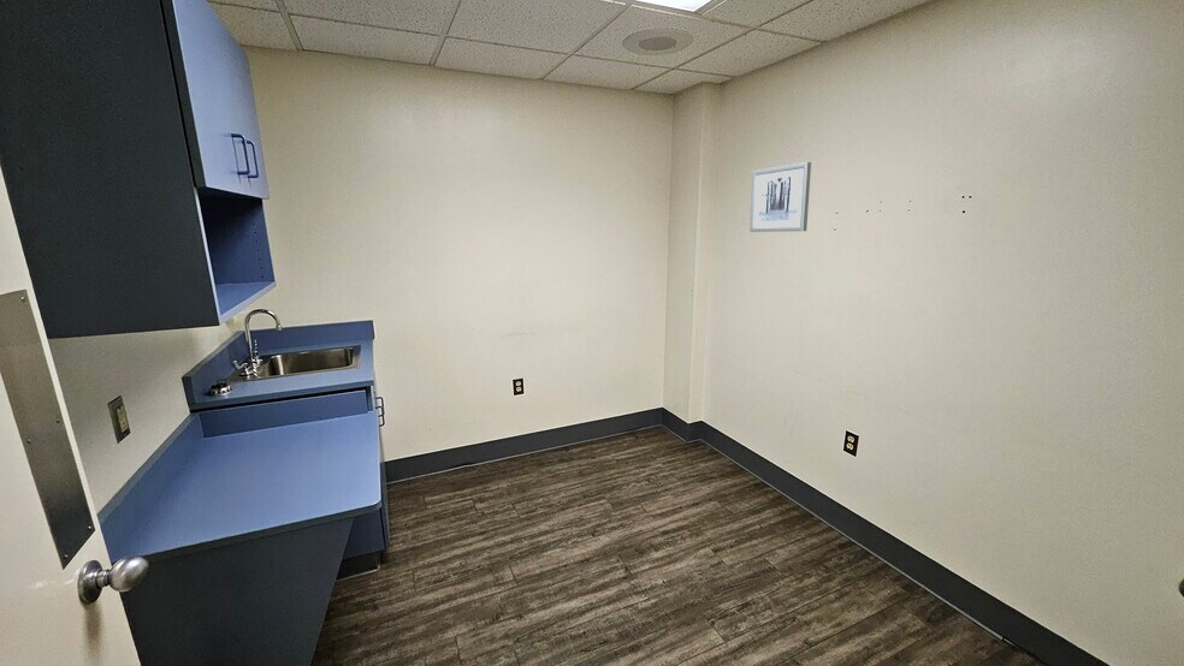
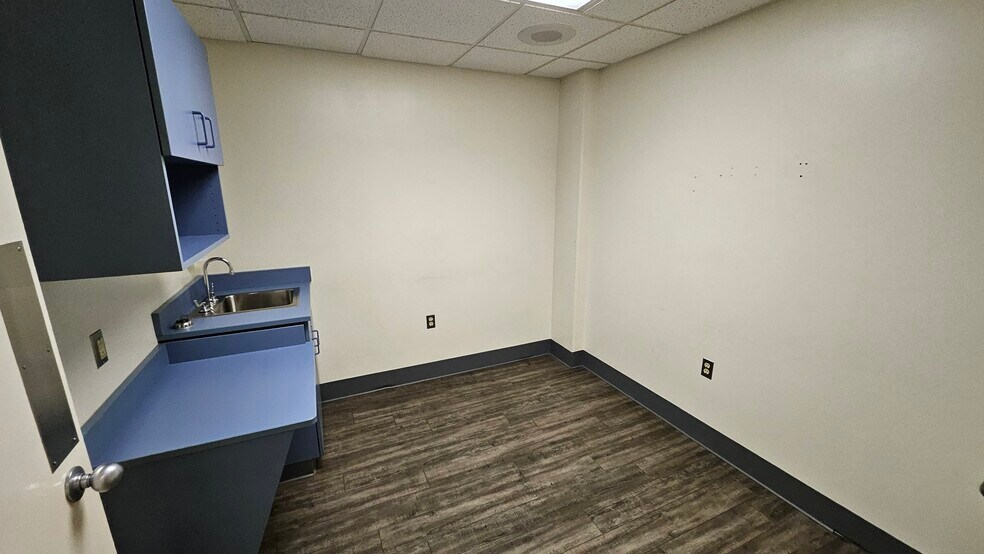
- wall art (777, 200)
